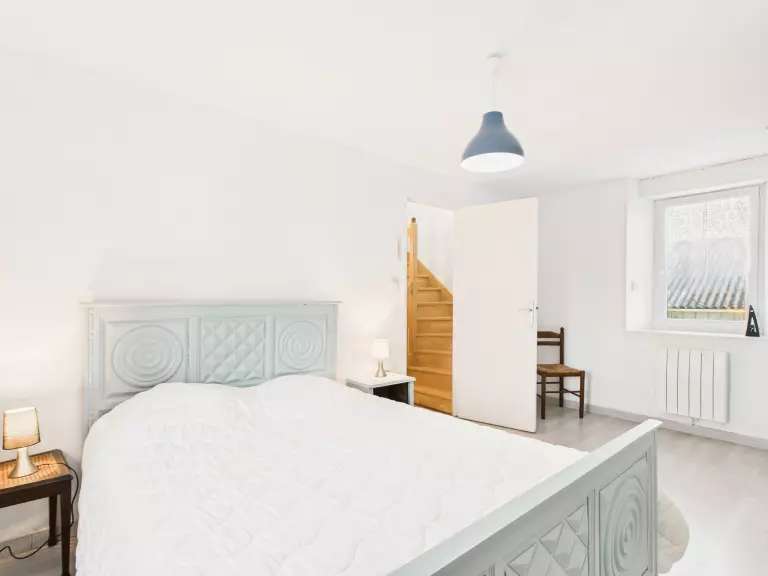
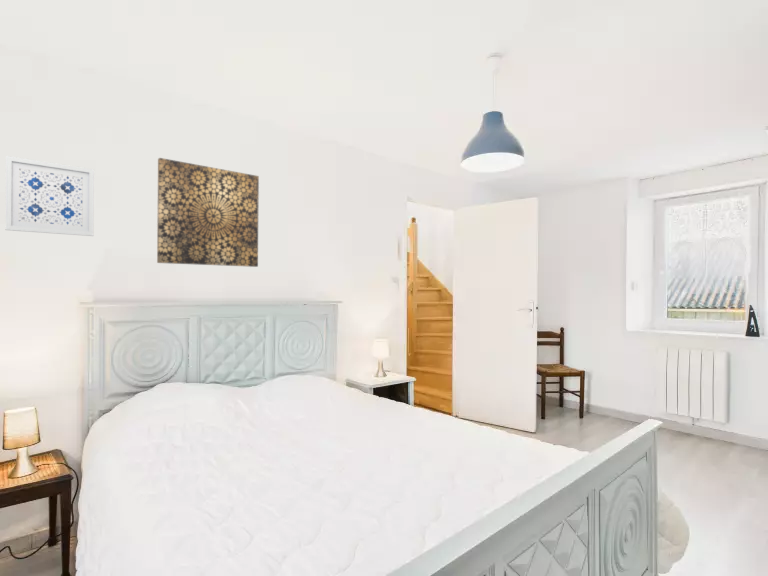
+ wall art (211, 216)
+ wall art (51, 198)
